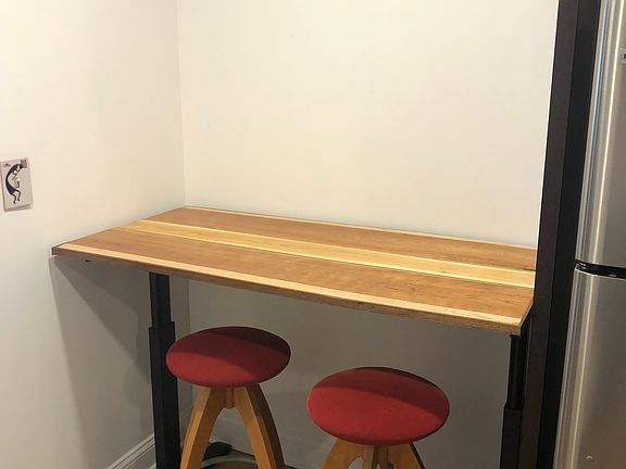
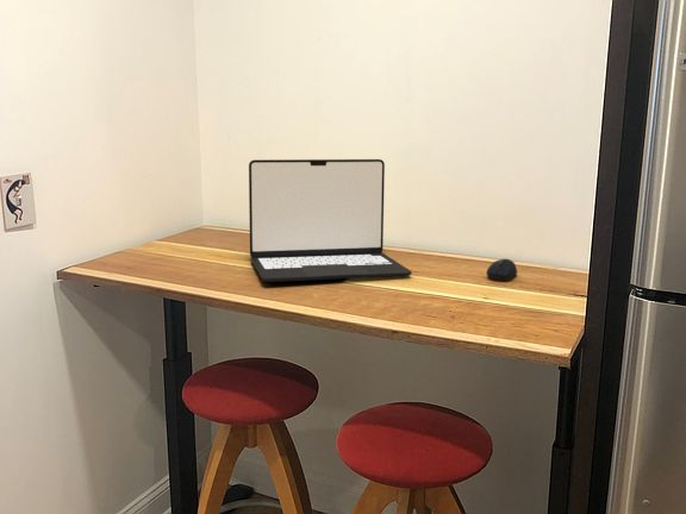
+ computer mouse (501, 267)
+ laptop (328, 217)
